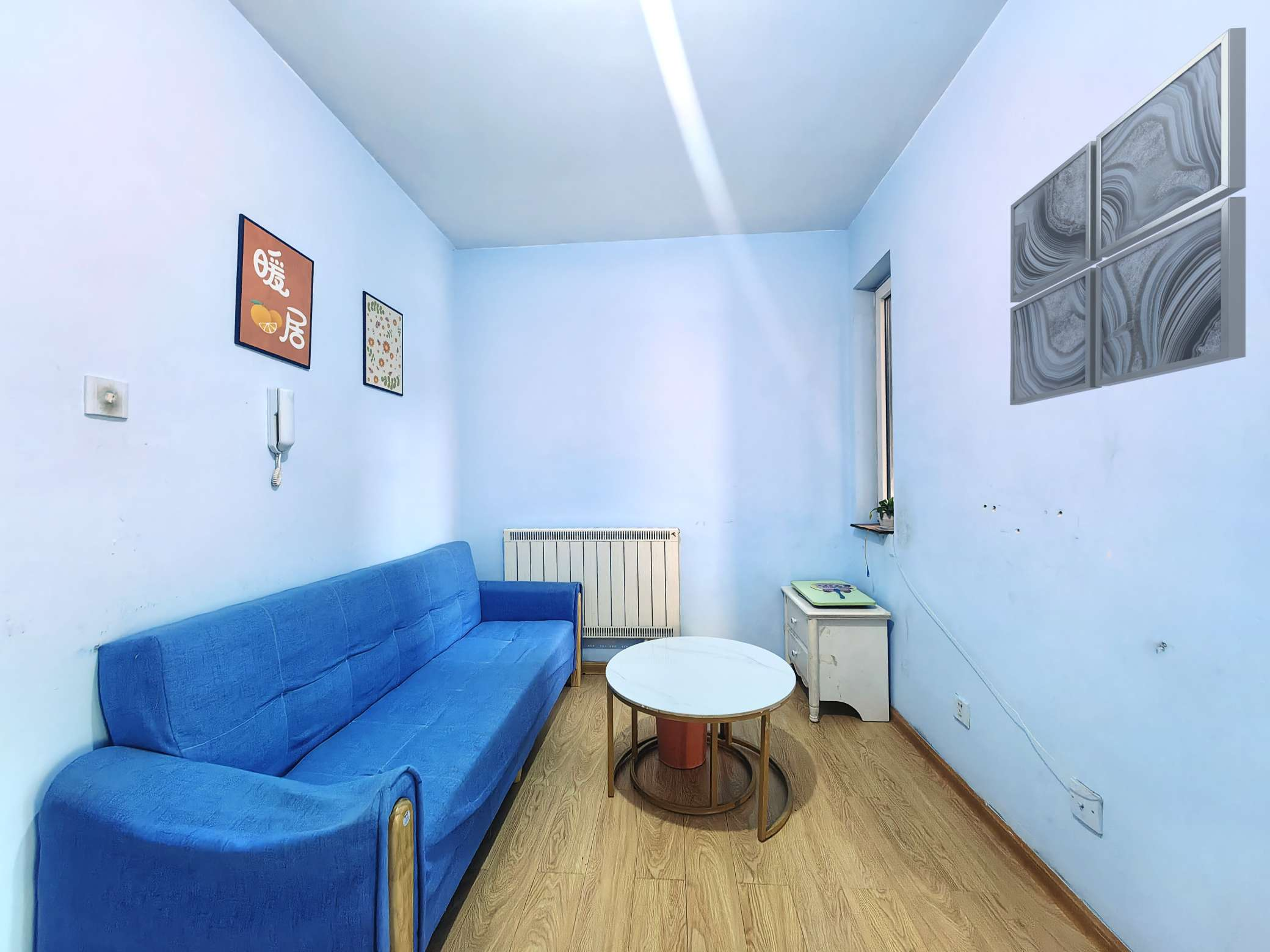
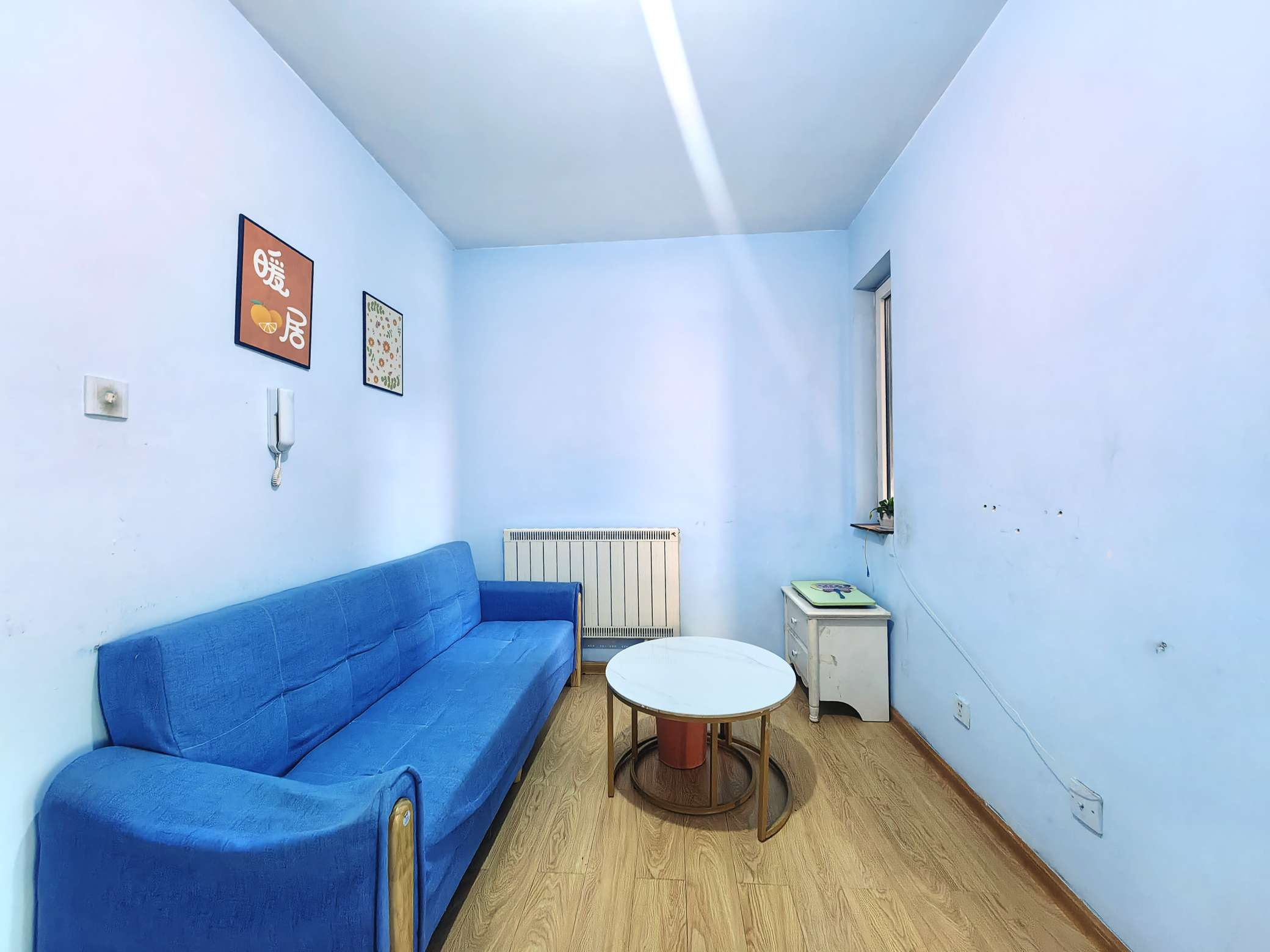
- wall art (1098, 262)
